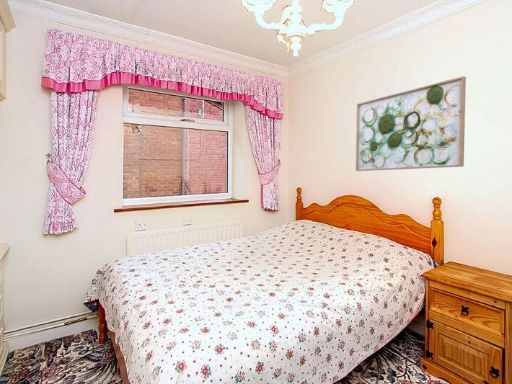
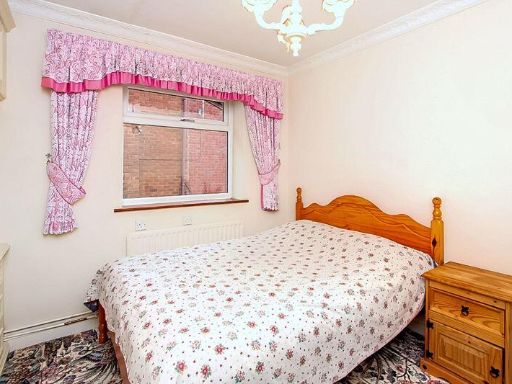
- wall art (402, 130)
